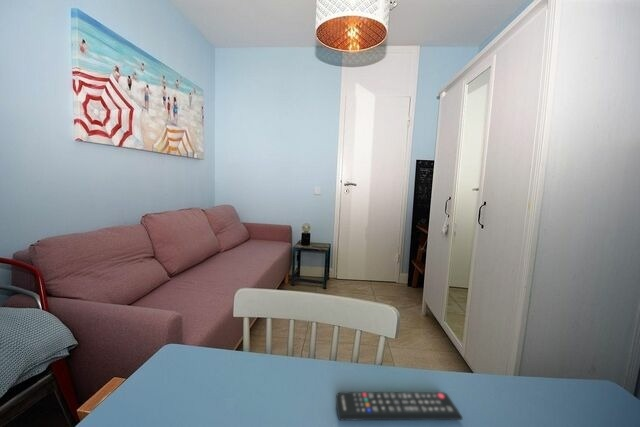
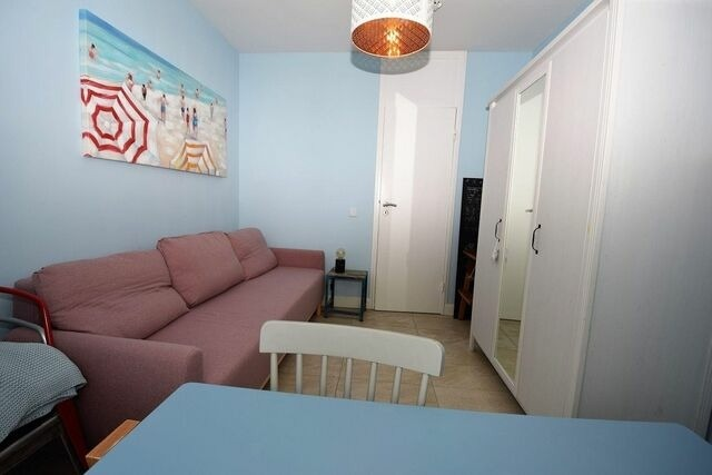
- remote control (397, 407)
